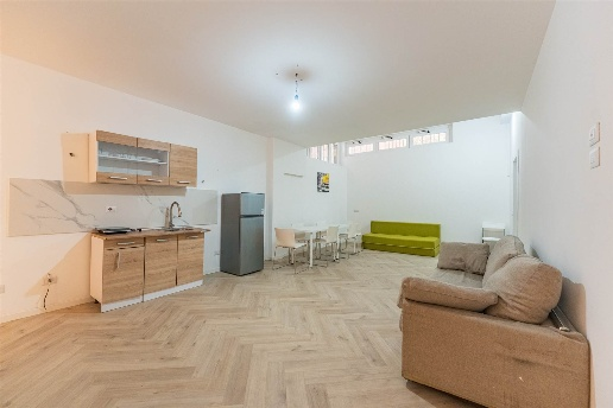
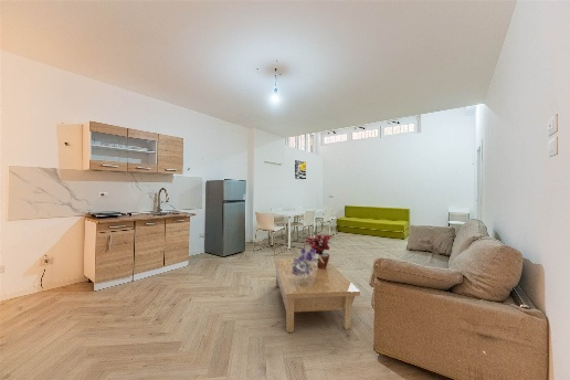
+ bouquet (309, 264)
+ coffee table (308, 287)
+ potted plant (319, 251)
